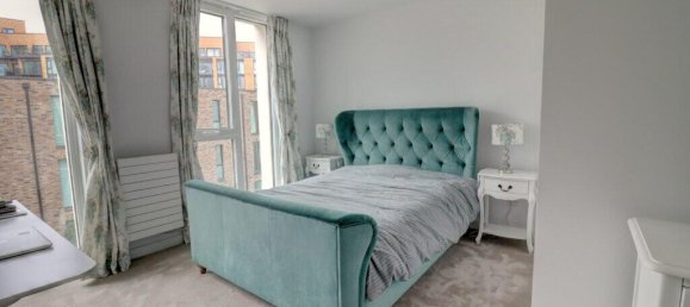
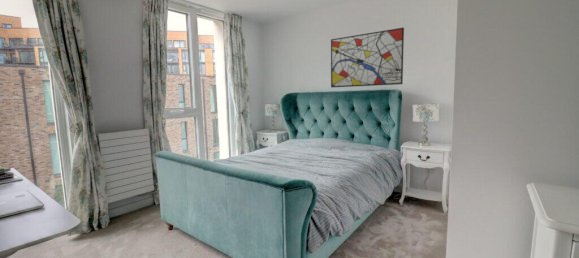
+ wall art (364, 60)
